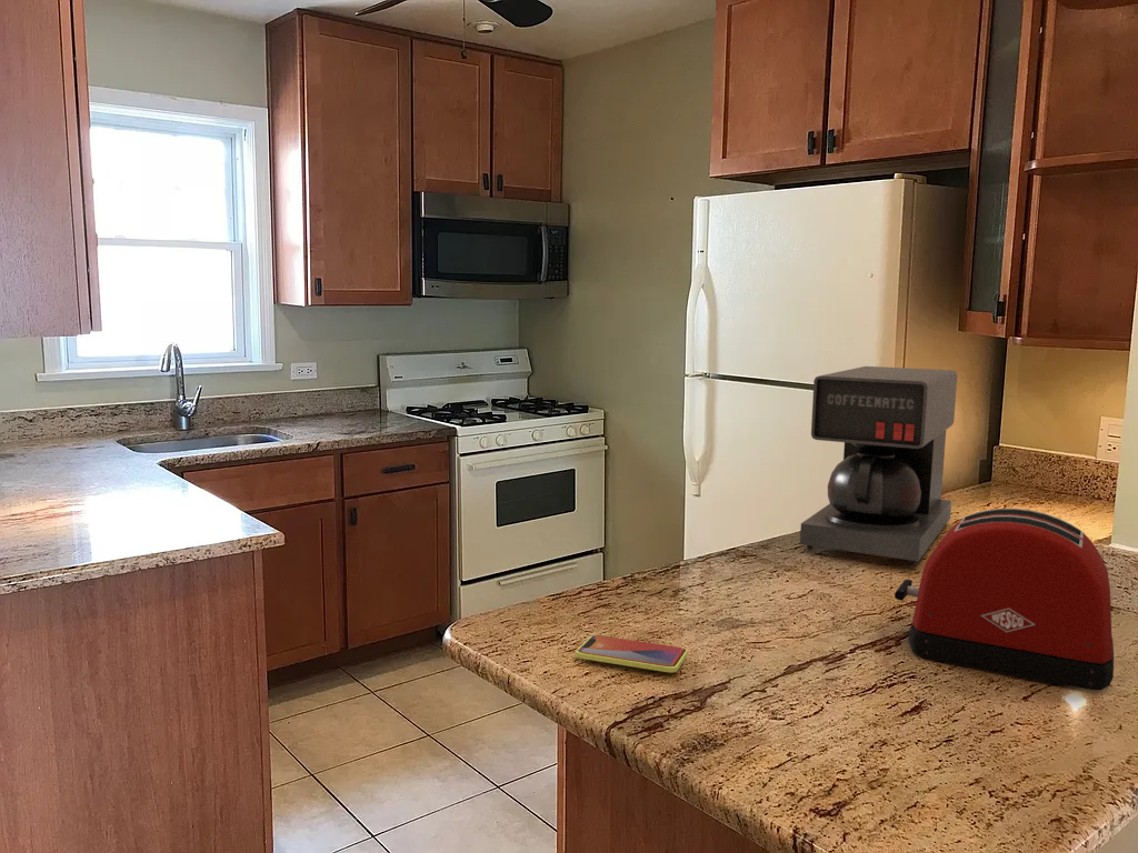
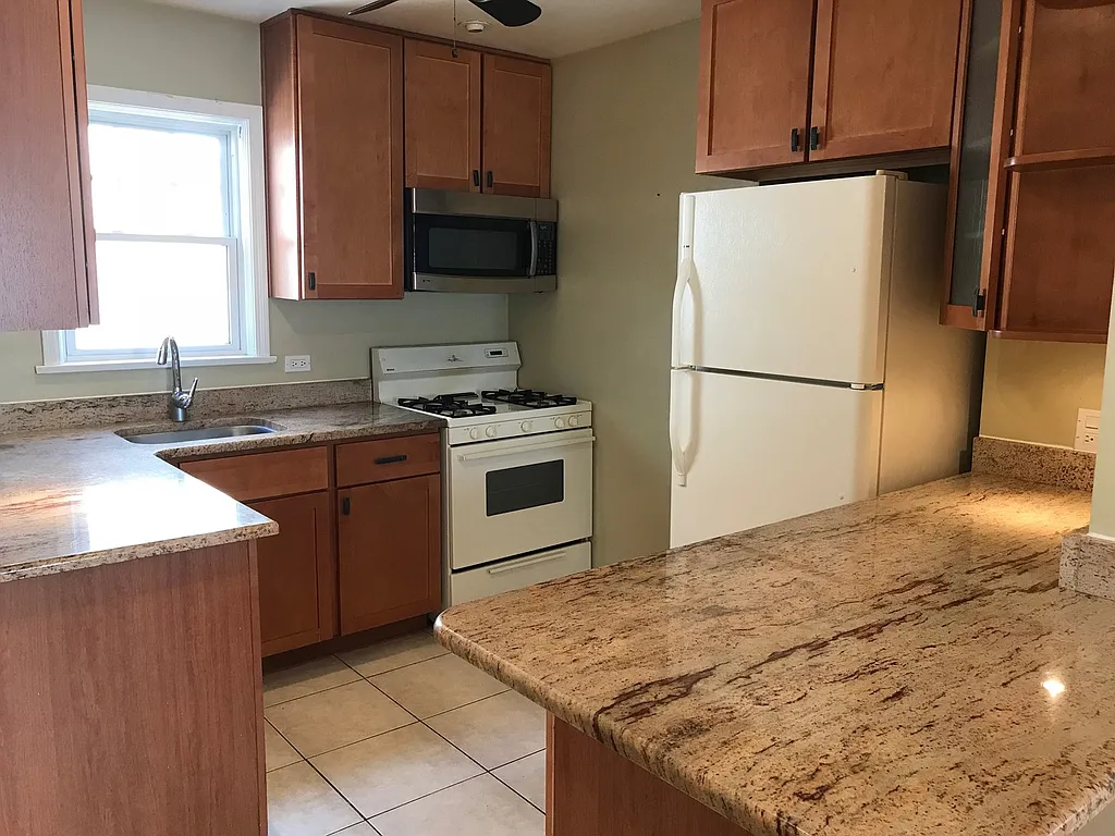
- coffee maker (885, 455)
- toaster (1014, 584)
- smartphone (631, 653)
